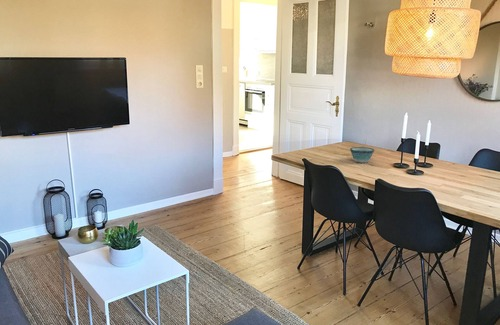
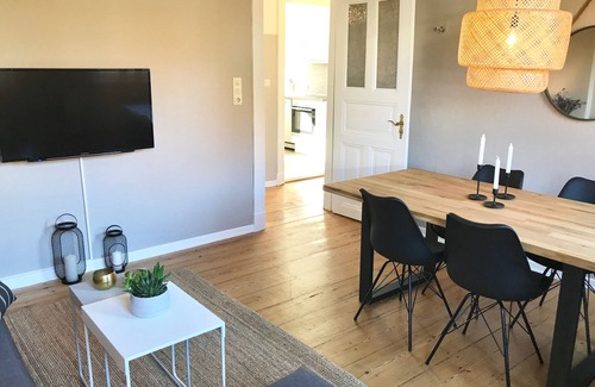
- bowl (361, 155)
